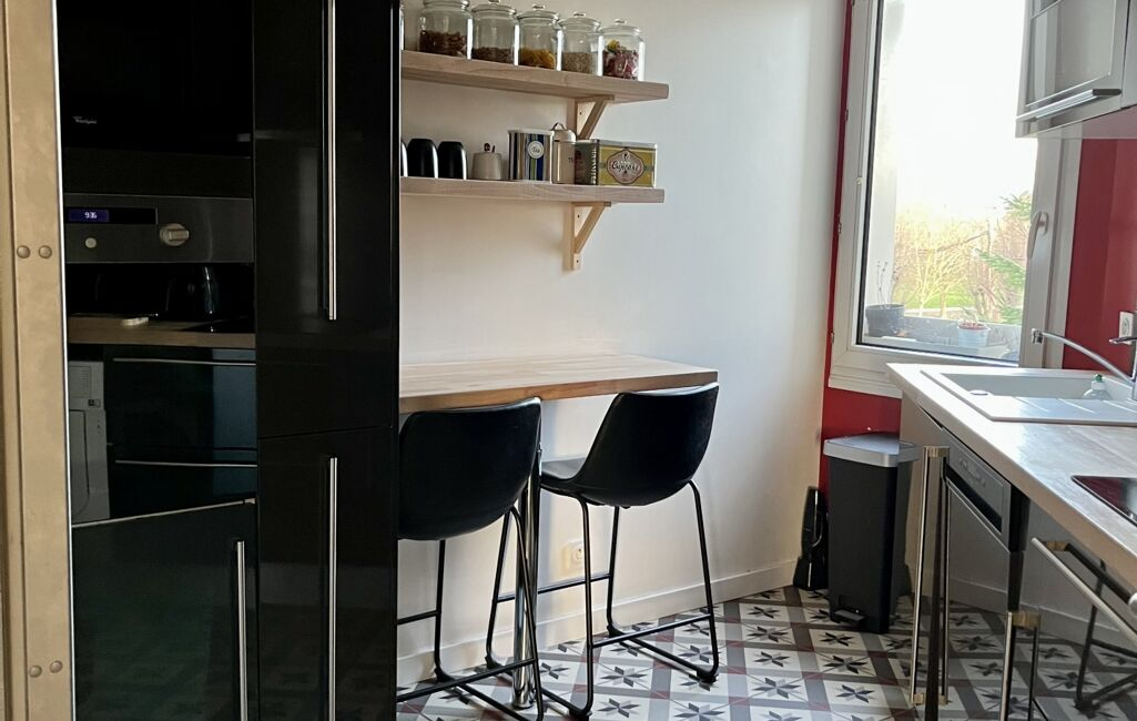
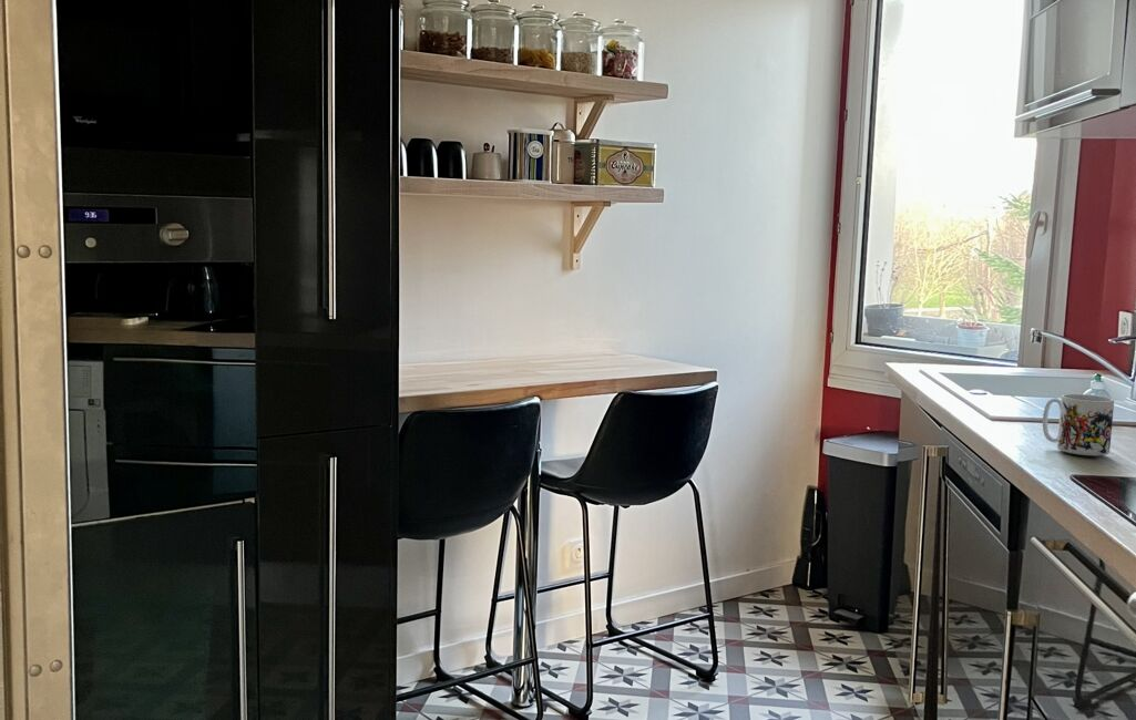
+ mug (1075, 423)
